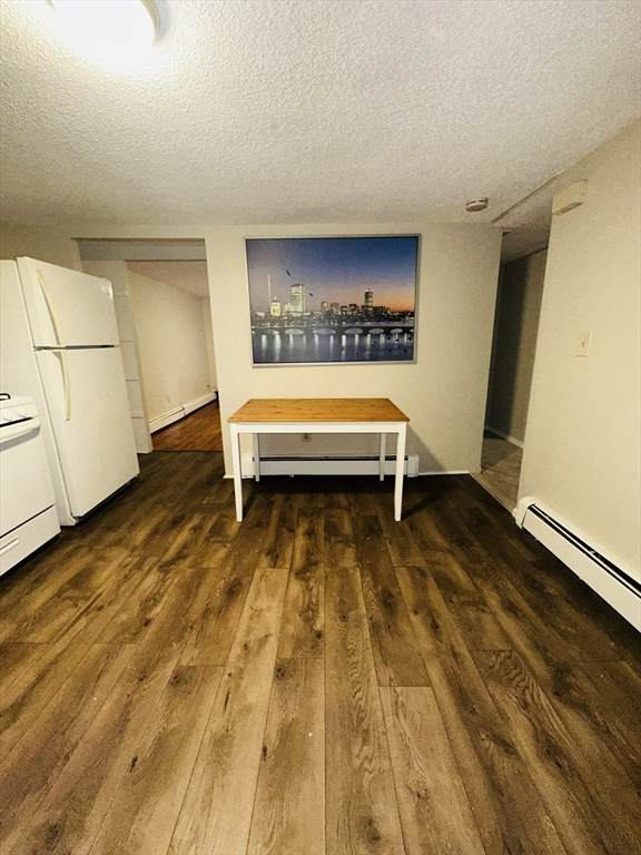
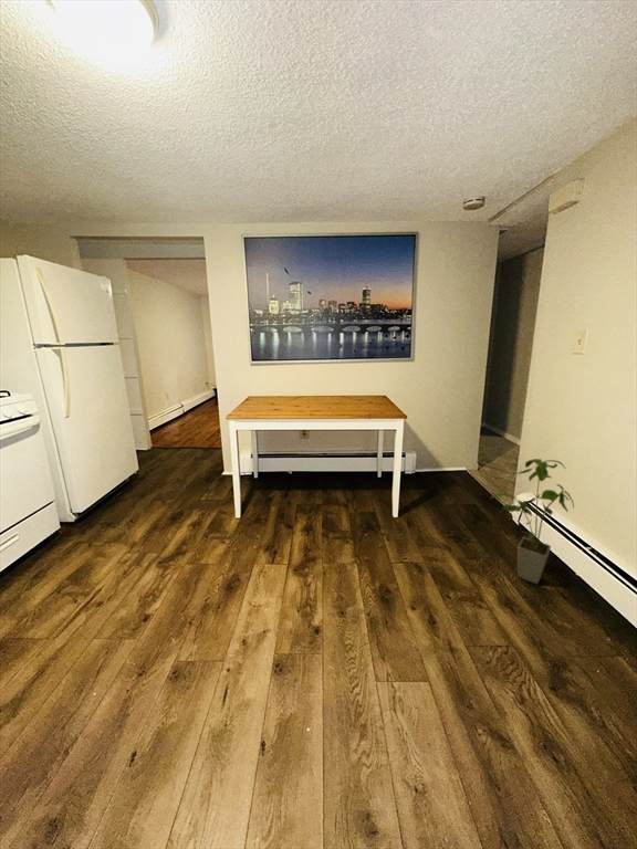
+ house plant (528, 518)
